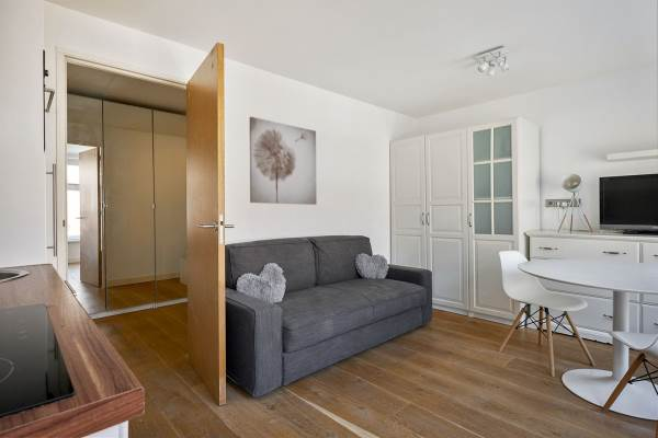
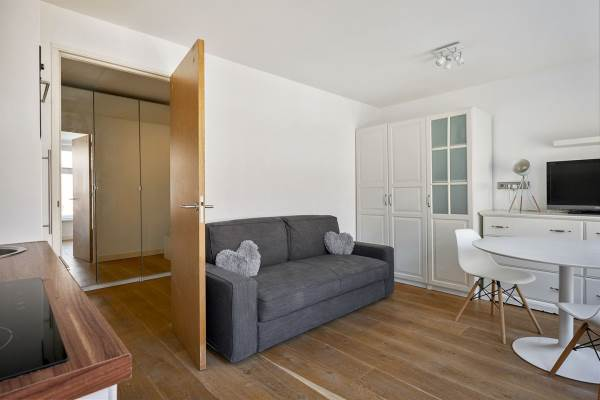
- wall art (285, 163)
